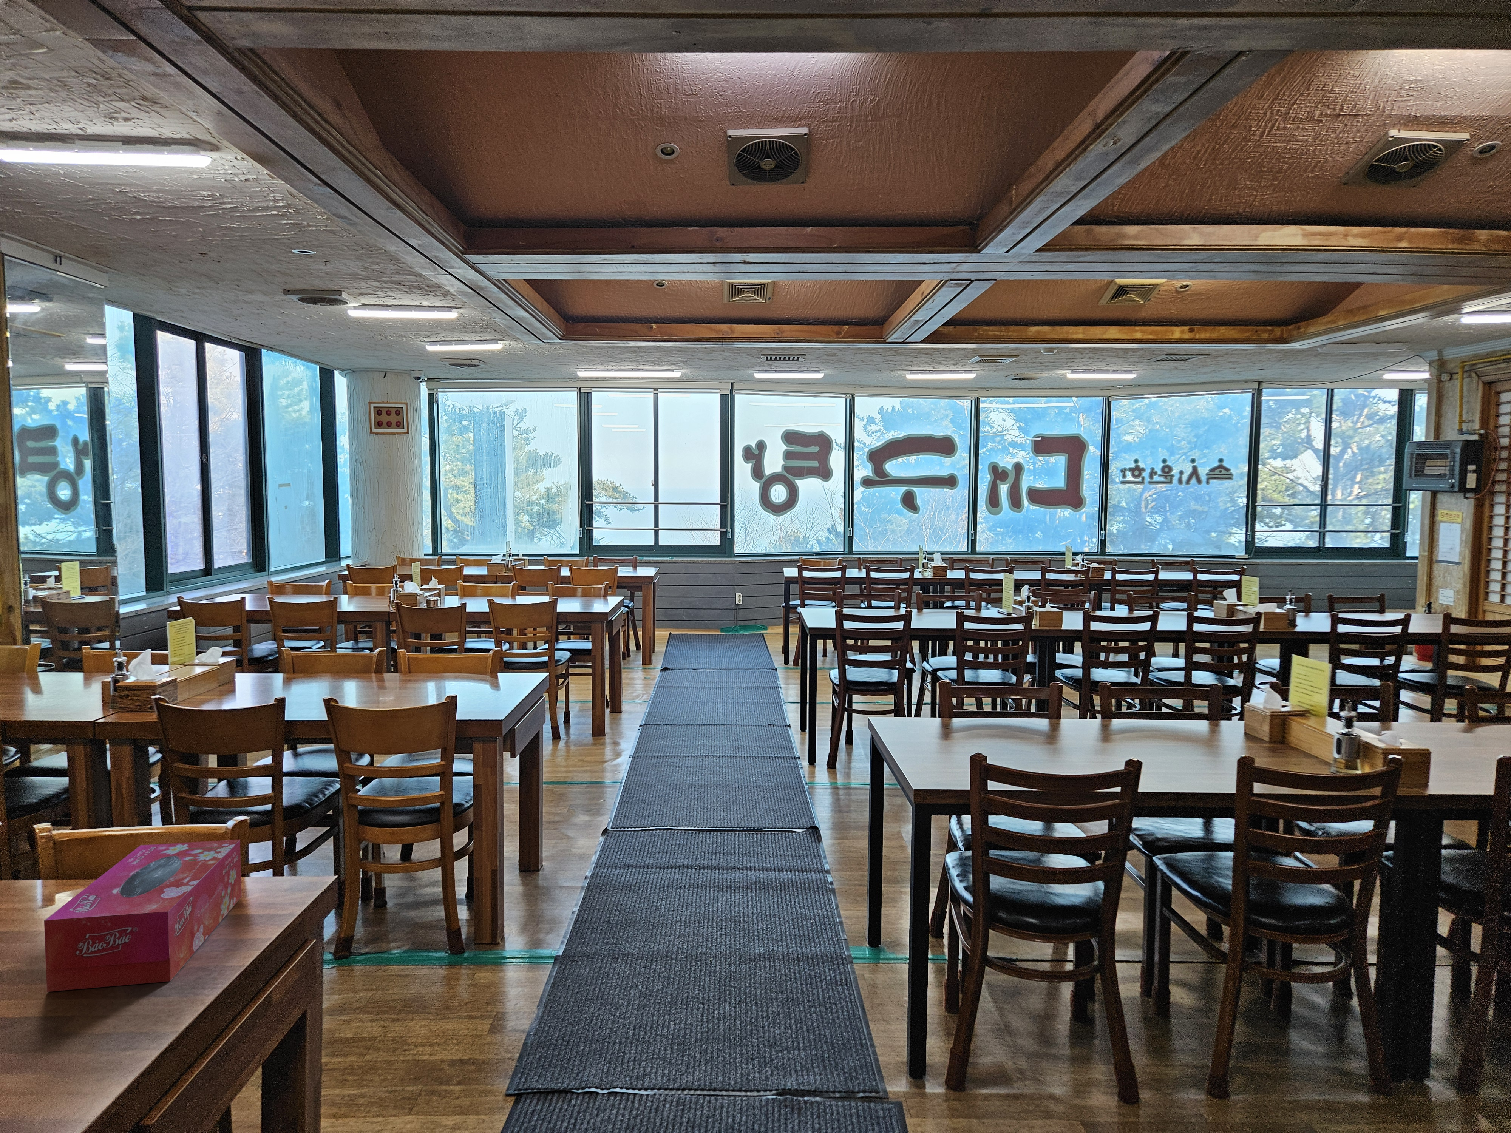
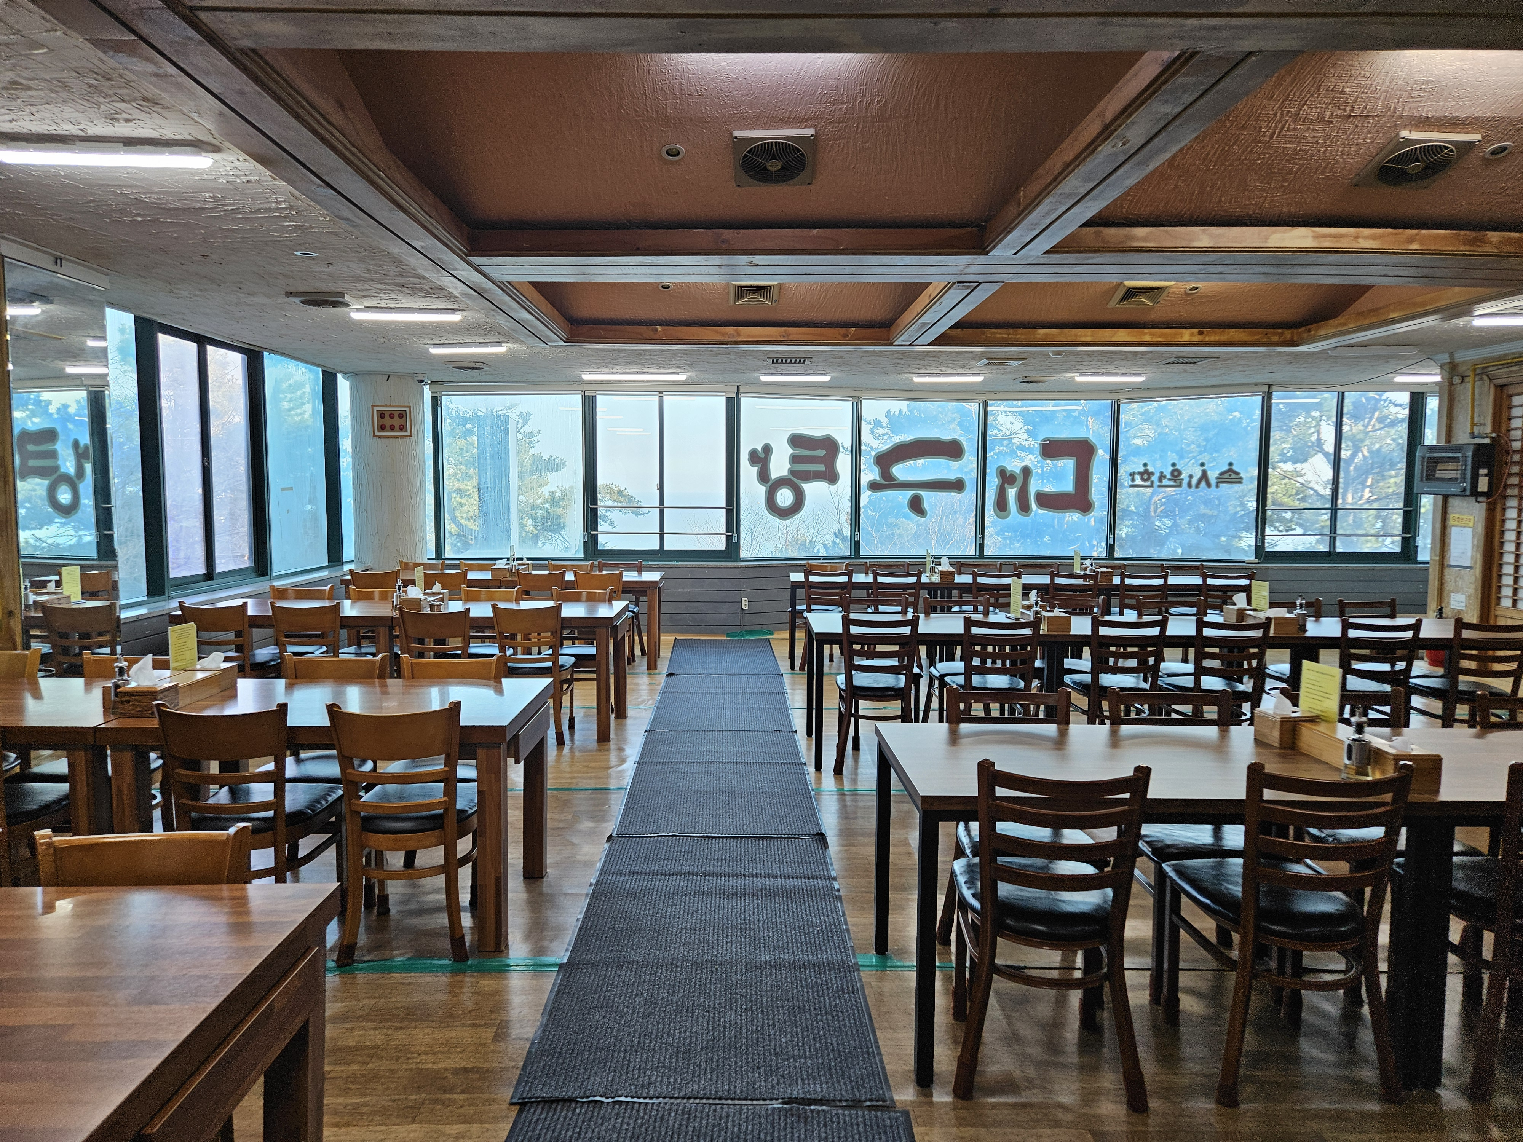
- tissue box (153, 907)
